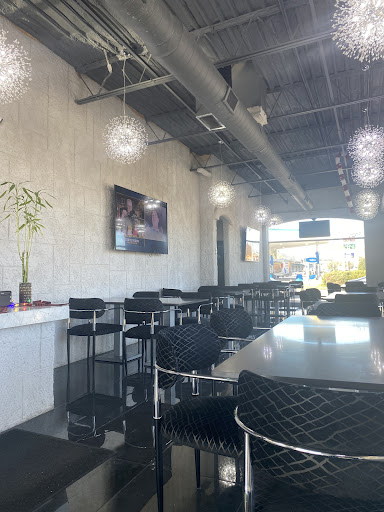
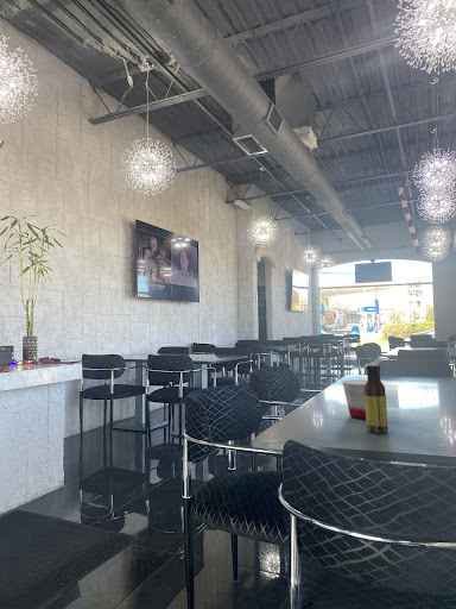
+ cup (360, 398)
+ sauce bottle (375, 397)
